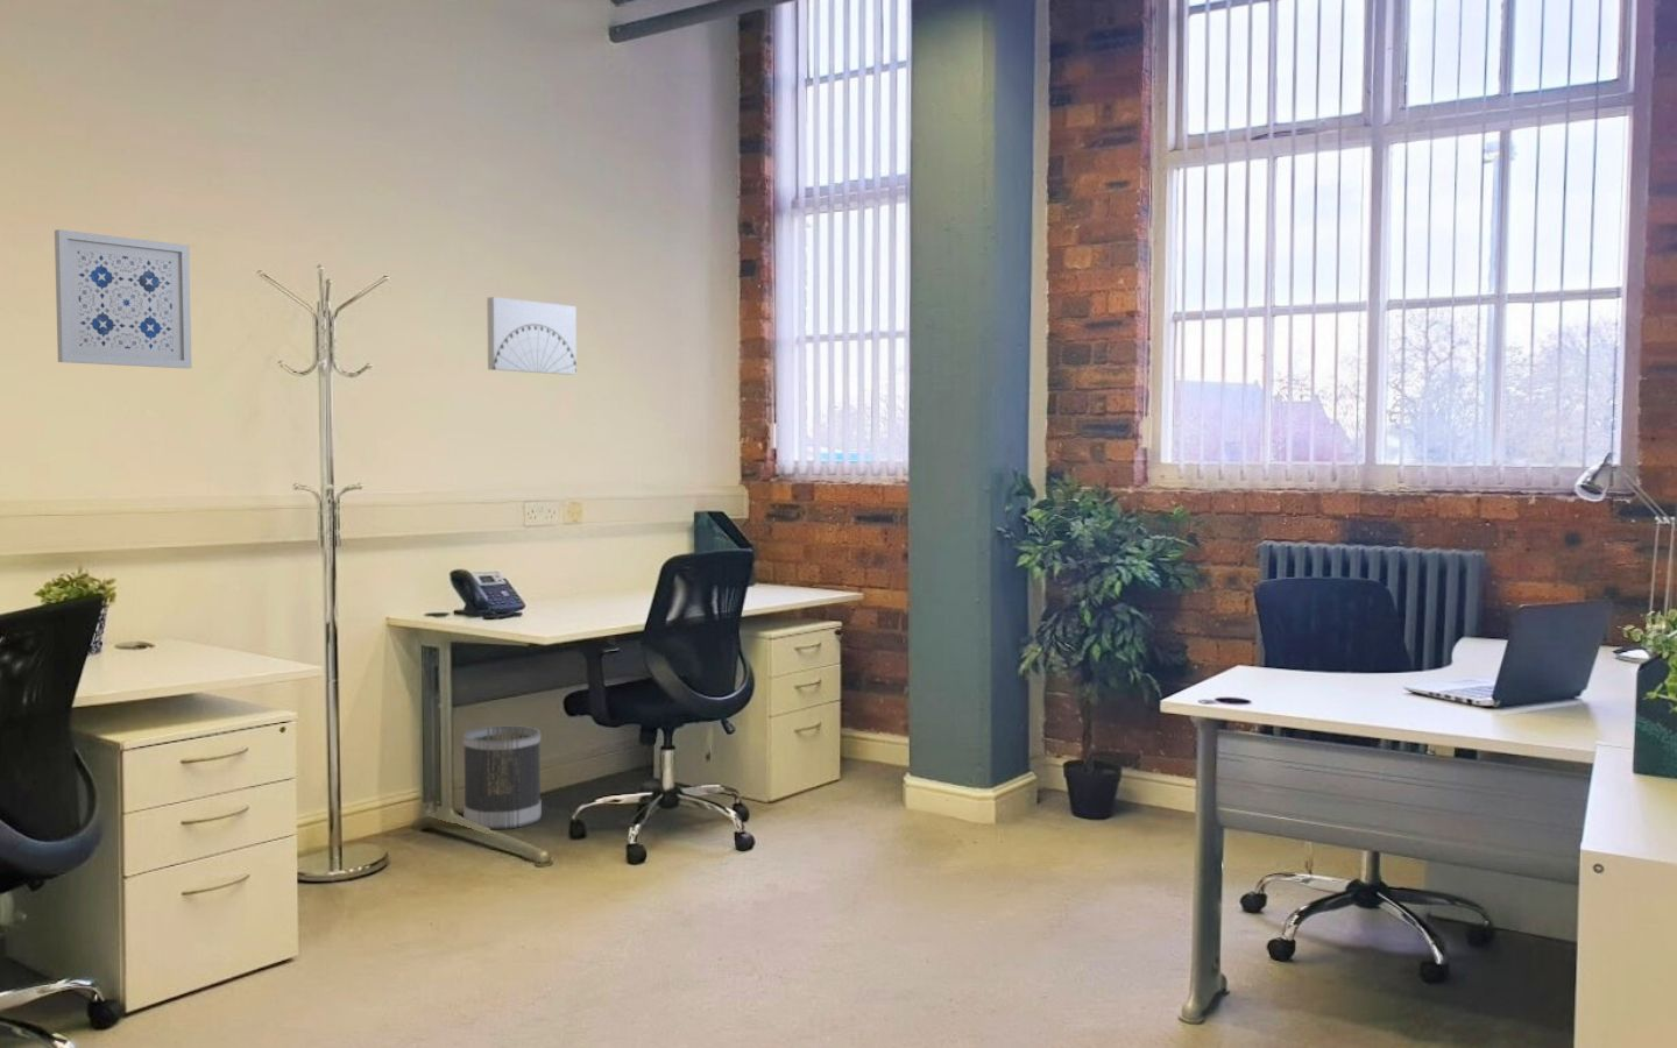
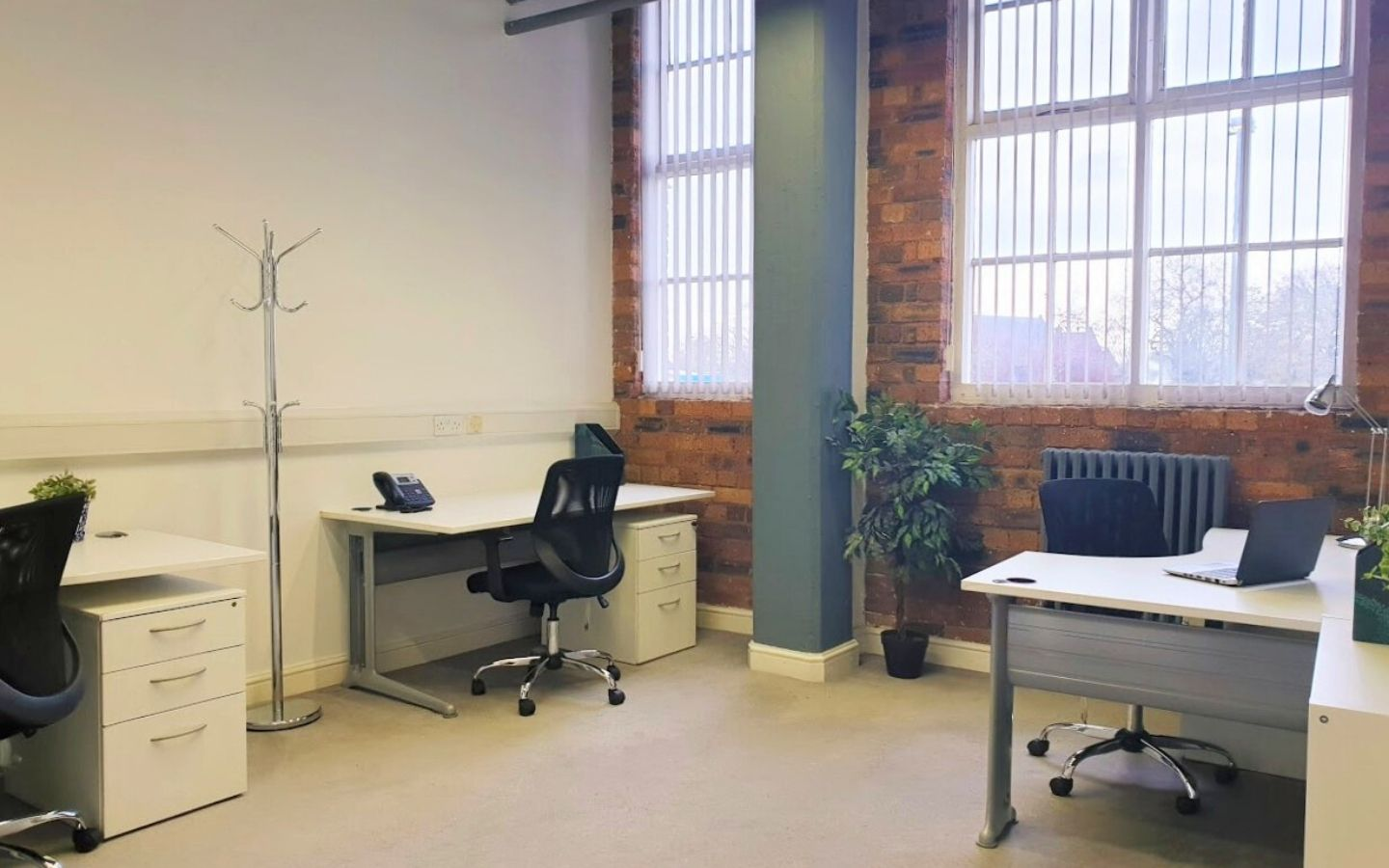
- wall art (124, 302)
- wastebasket (502, 775)
- wall art (532, 337)
